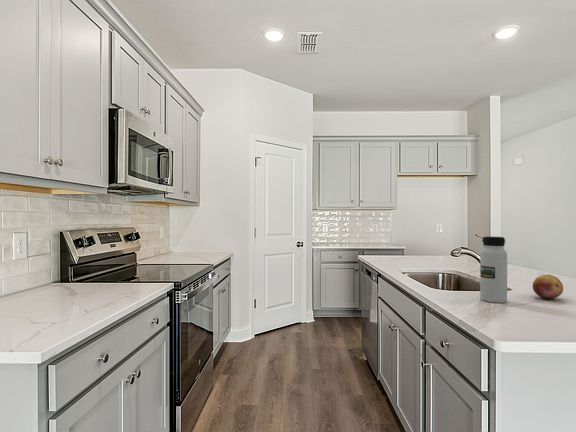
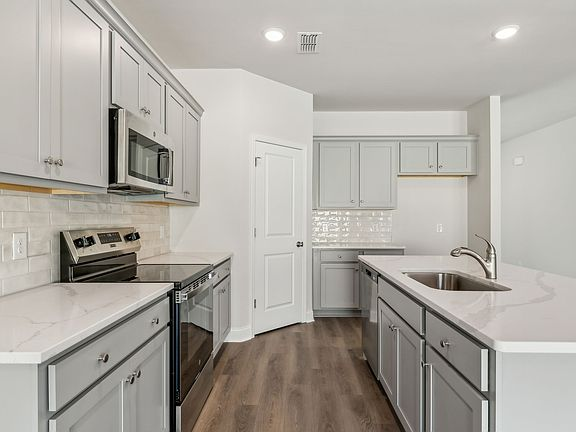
- fruit (547, 286)
- water bottle (493, 268)
